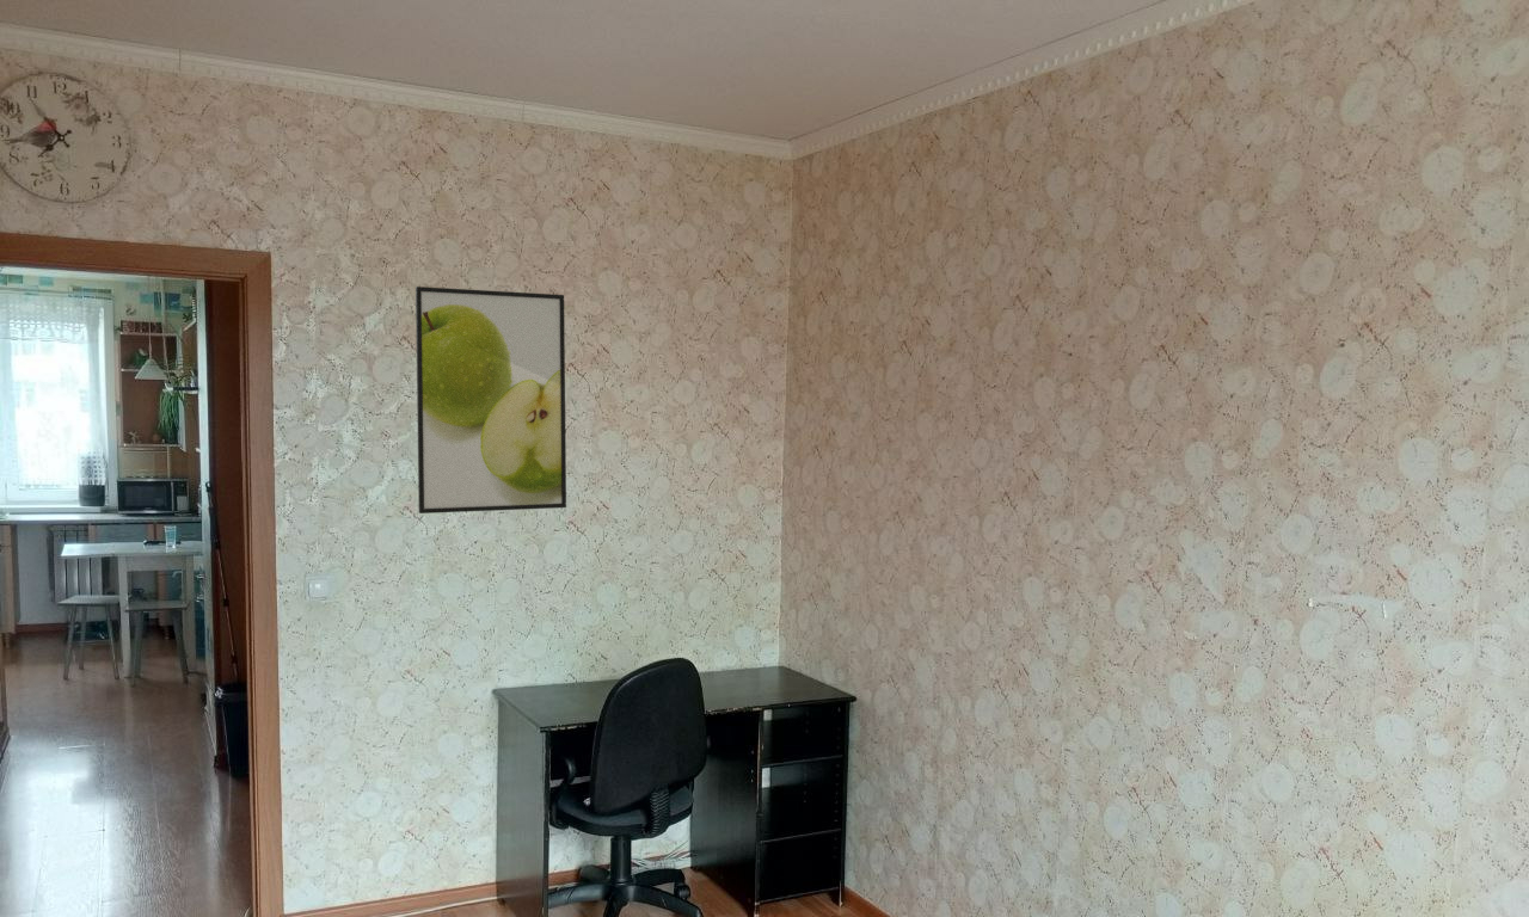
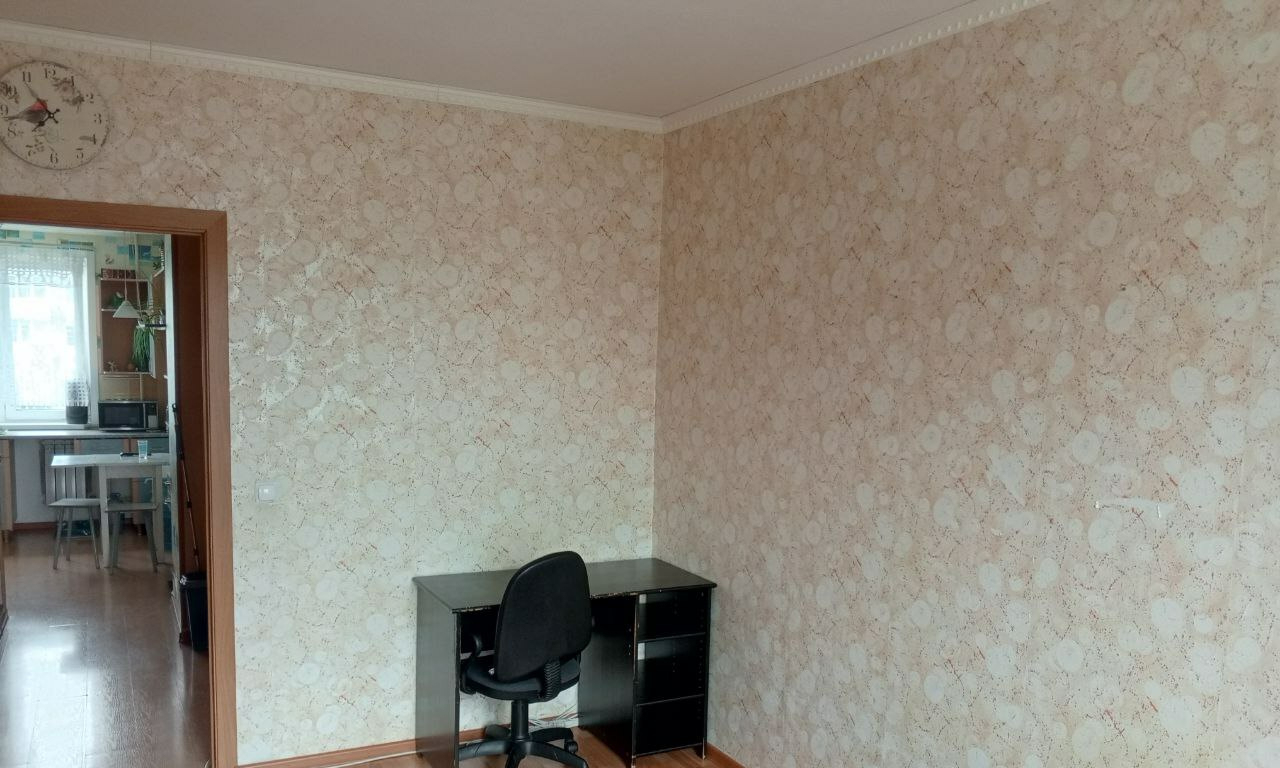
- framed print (493, 400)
